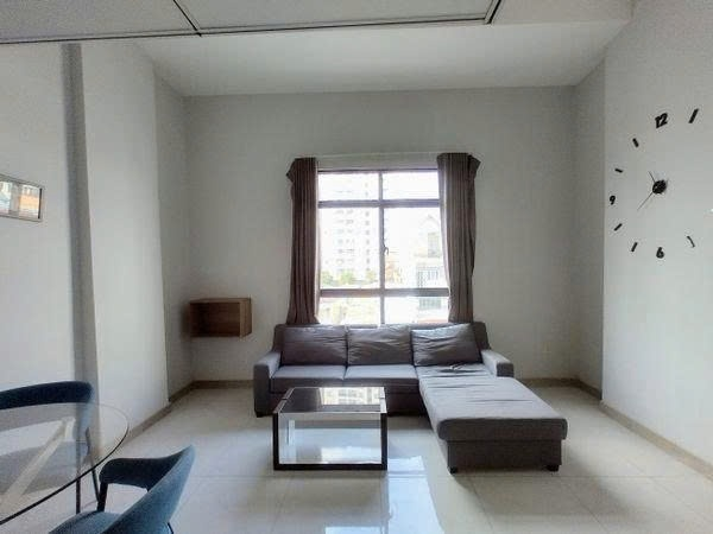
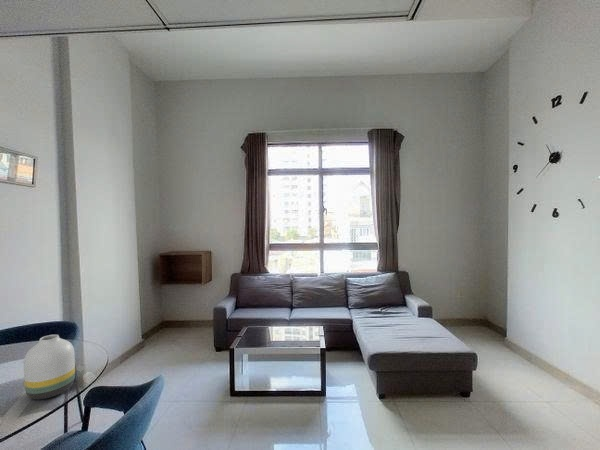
+ vase (50, 364)
